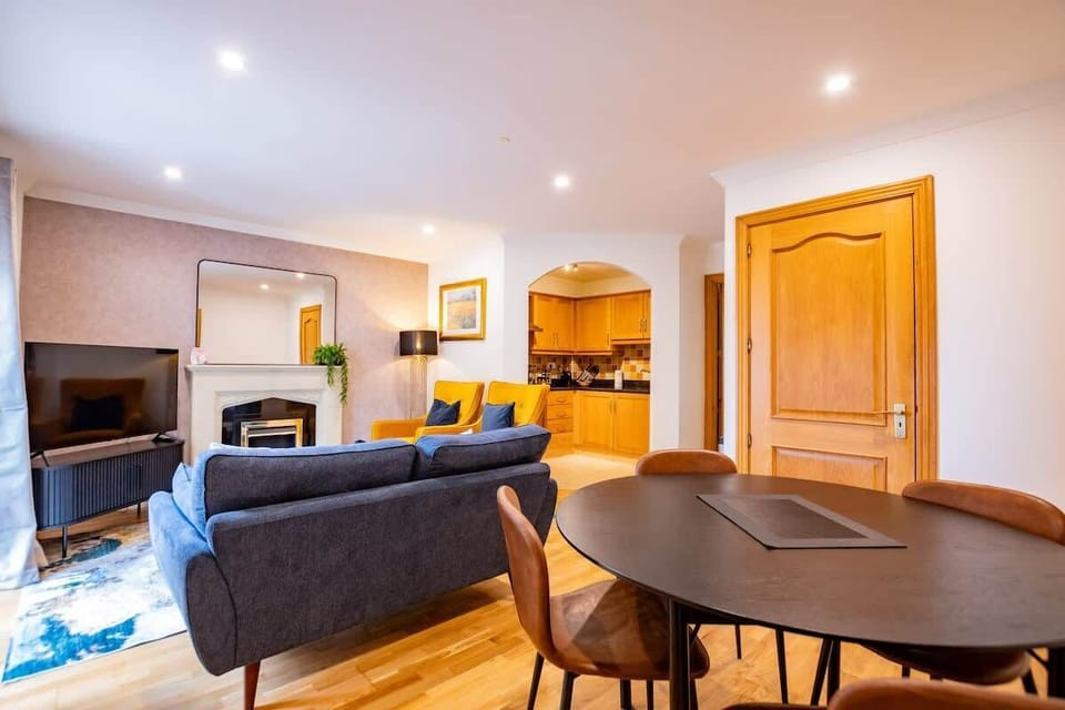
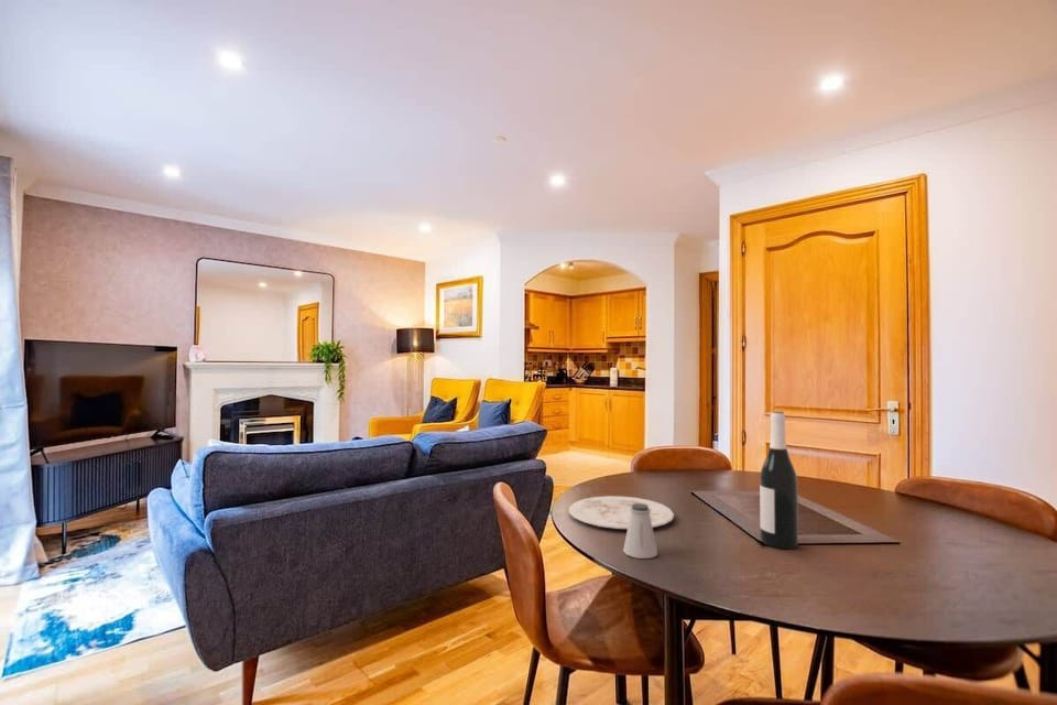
+ wine bottle (777, 477)
+ saltshaker (640, 528)
+ plate (620, 512)
